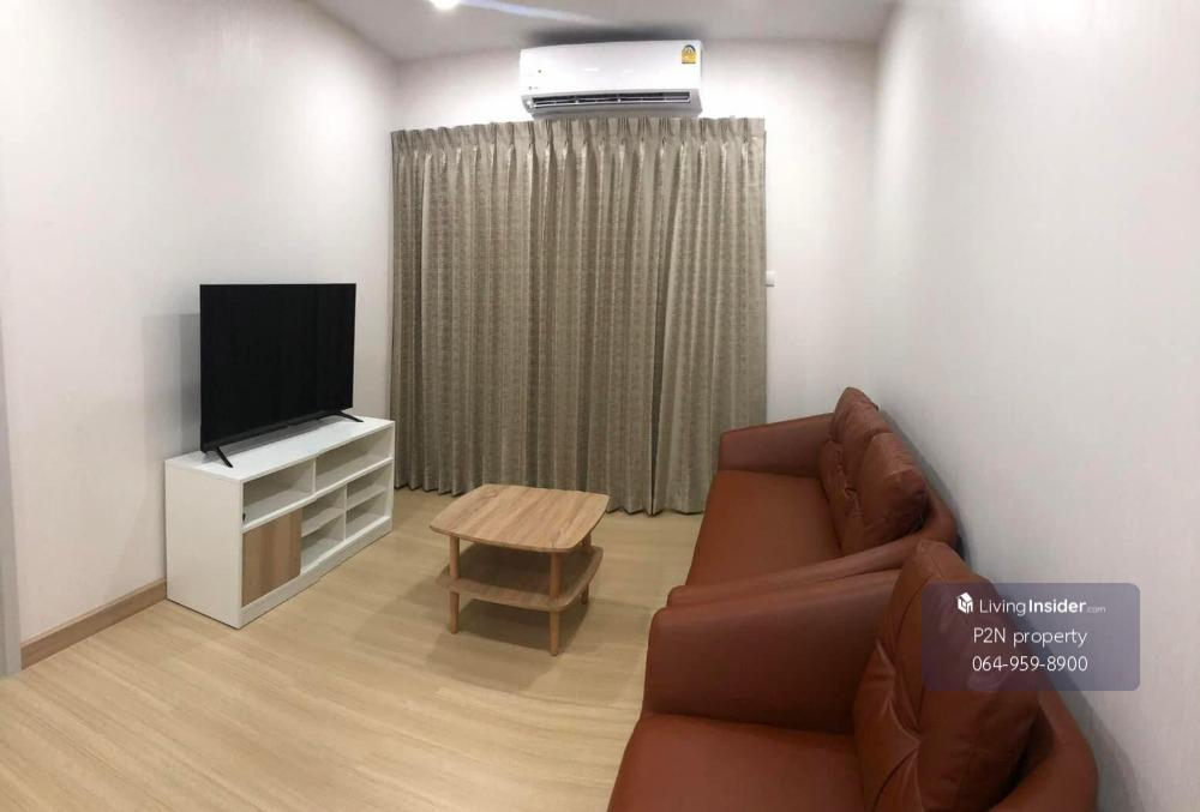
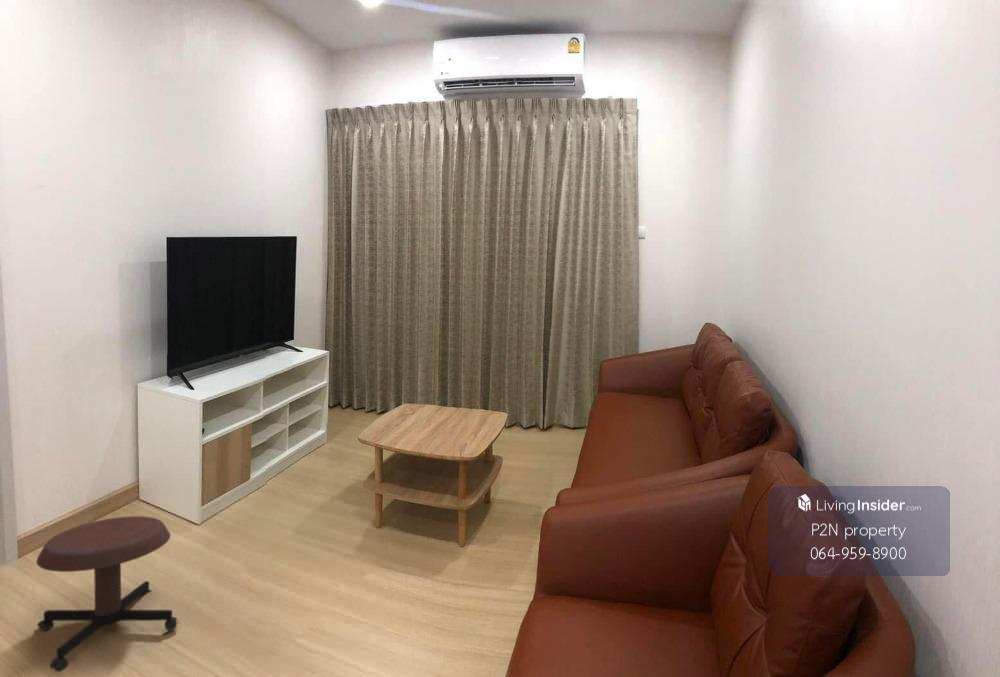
+ stool (107, 581)
